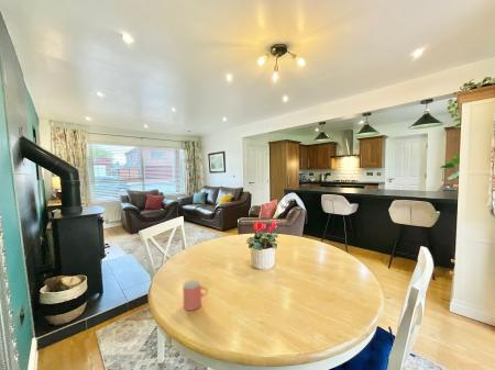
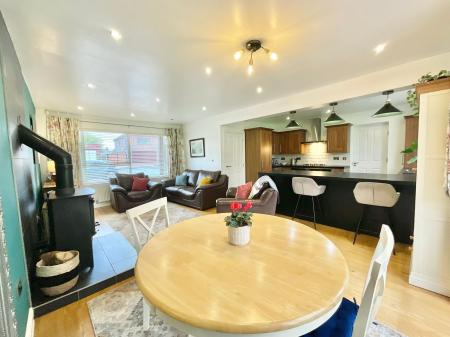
- cup (196, 294)
